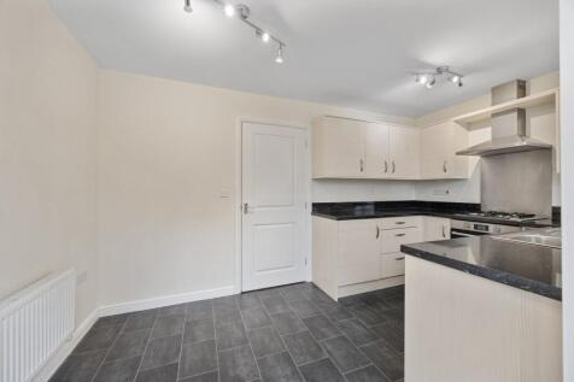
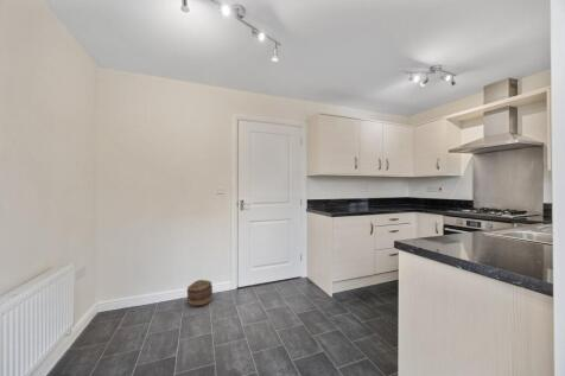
+ basket (199, 292)
